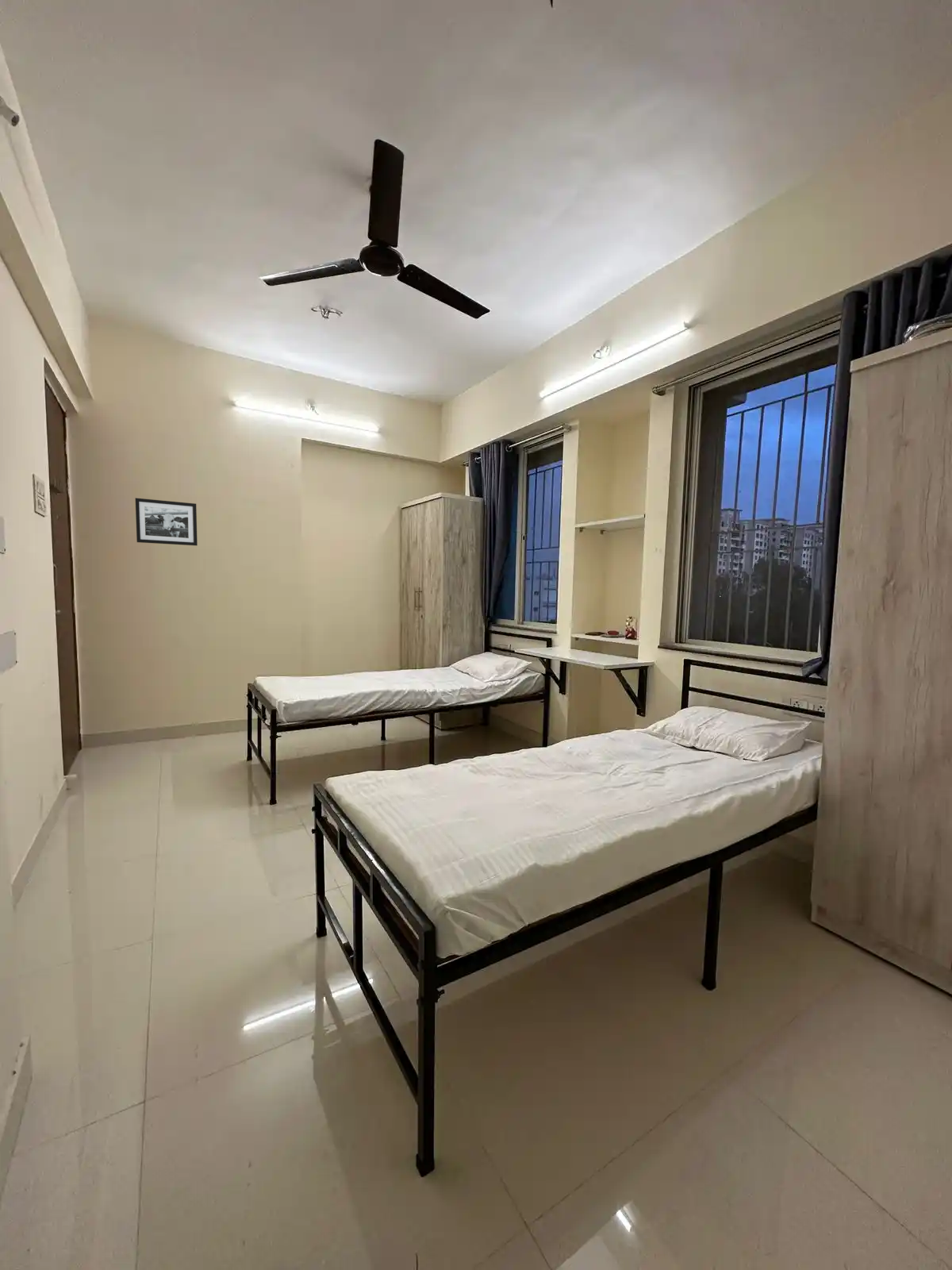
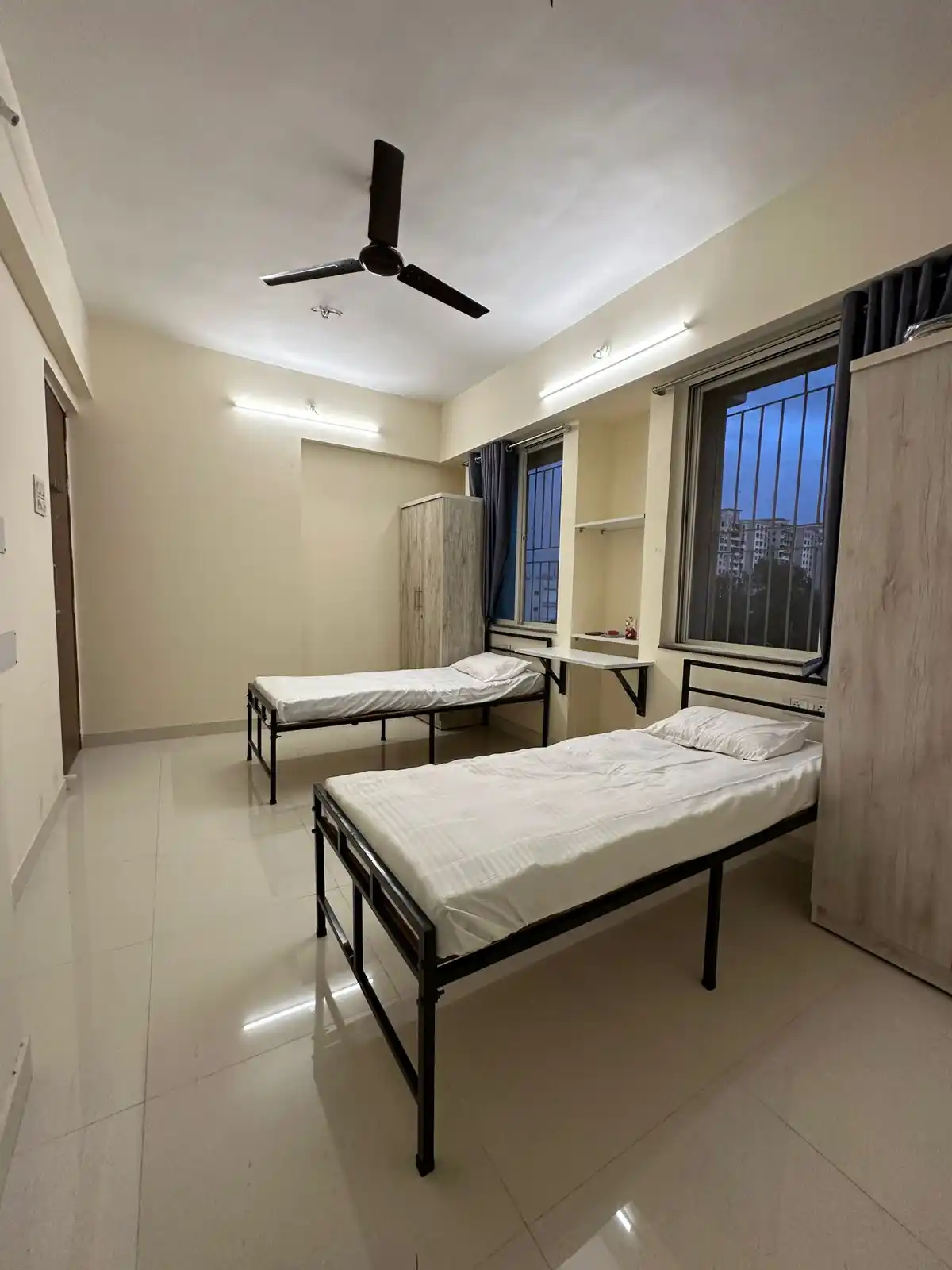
- picture frame (167, 522)
